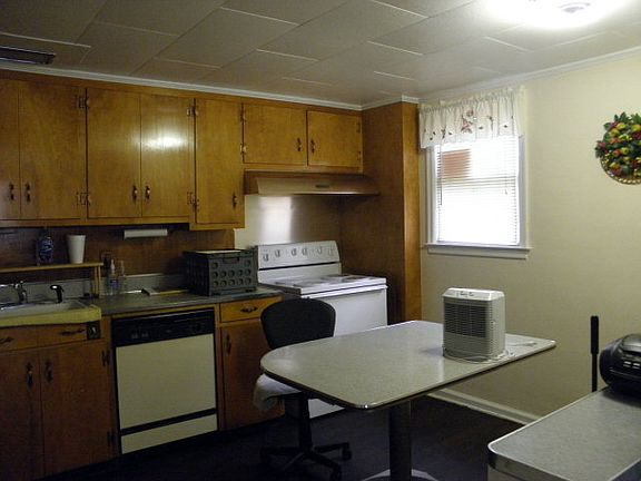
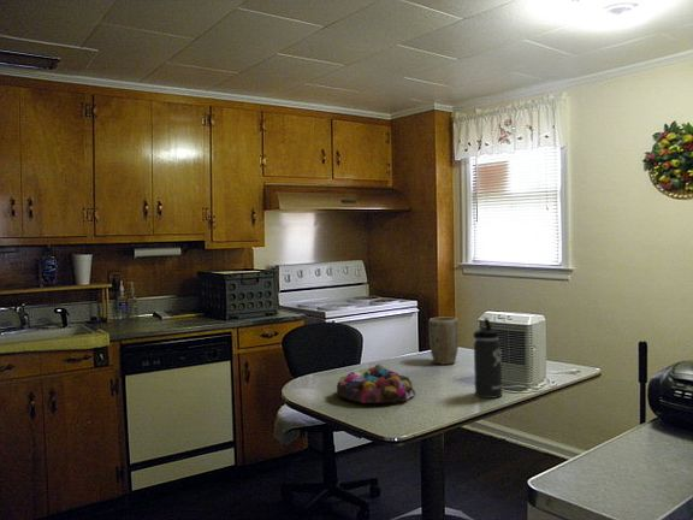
+ plant pot (444, 339)
+ thermos bottle (485, 356)
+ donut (374, 382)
